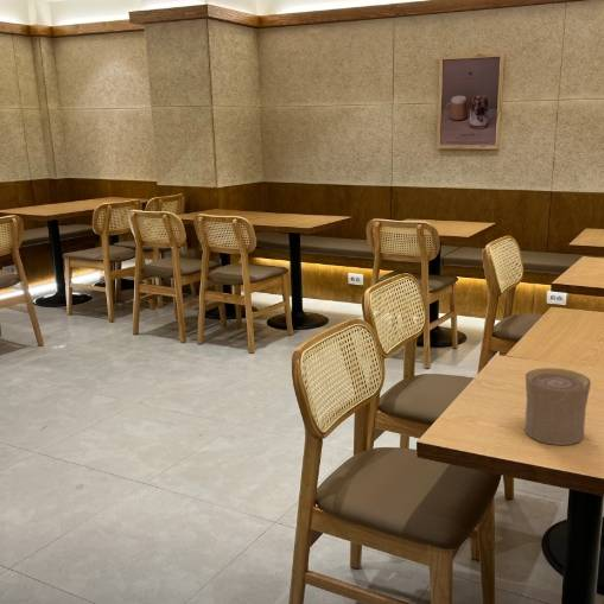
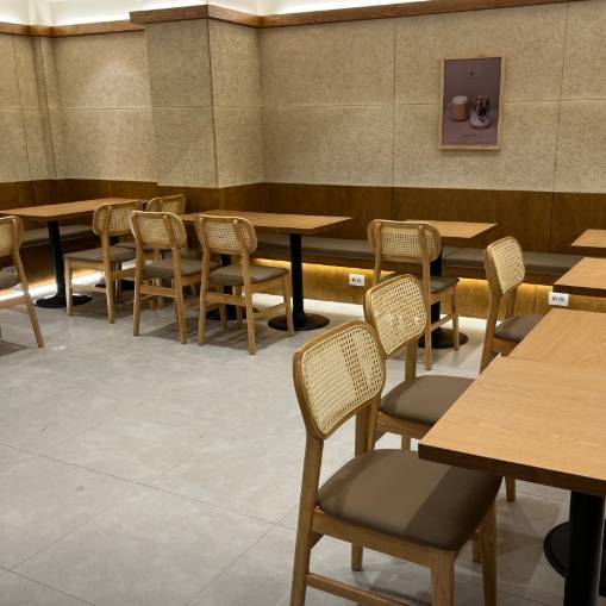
- cup (555, 406)
